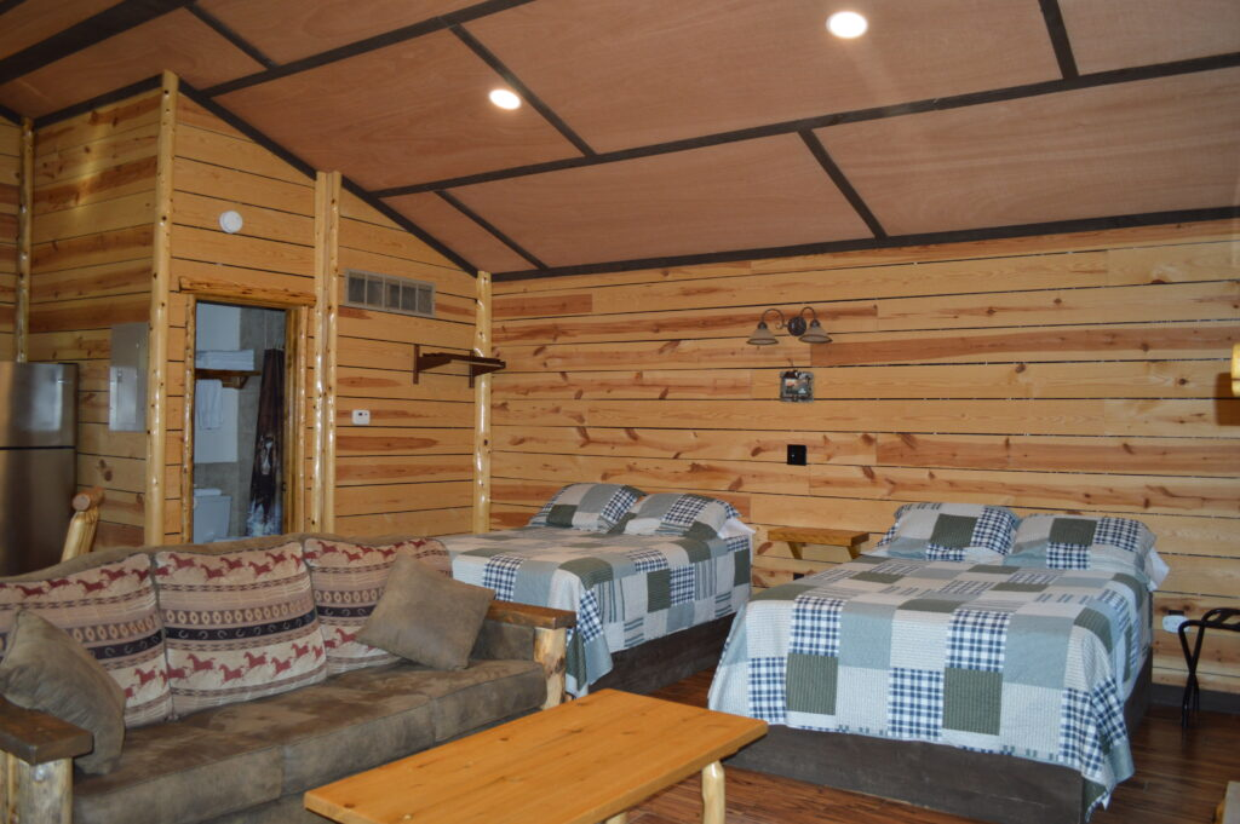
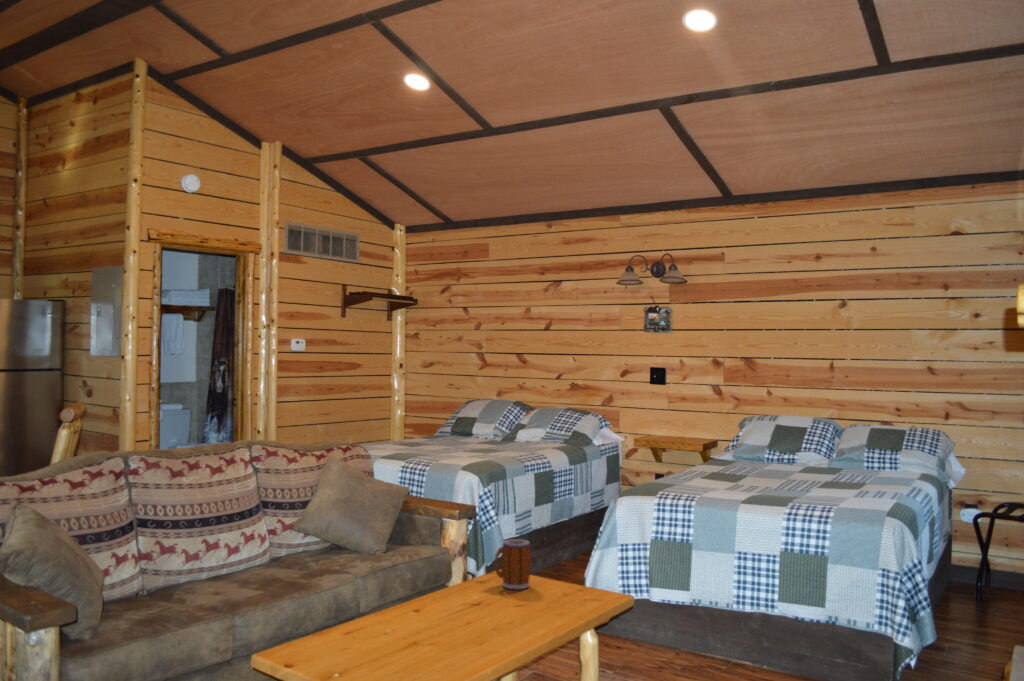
+ mug (513, 564)
